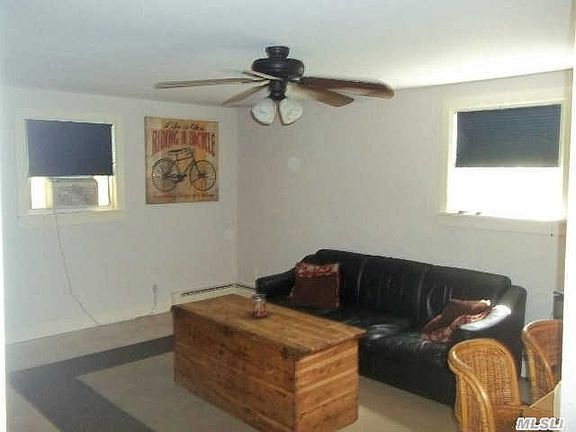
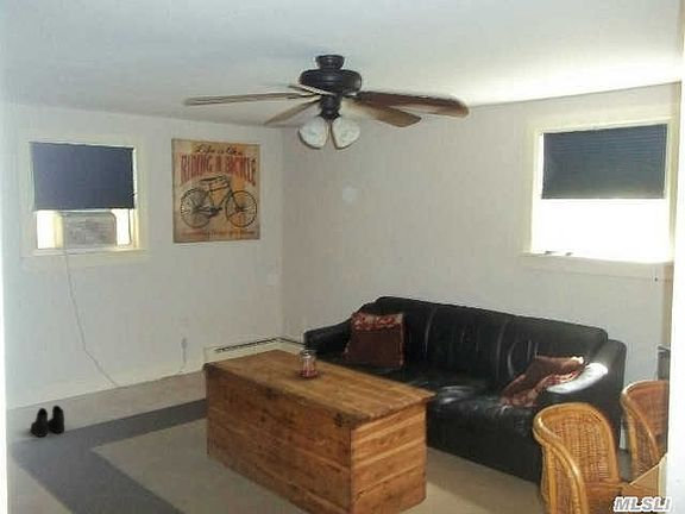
+ boots (46, 418)
